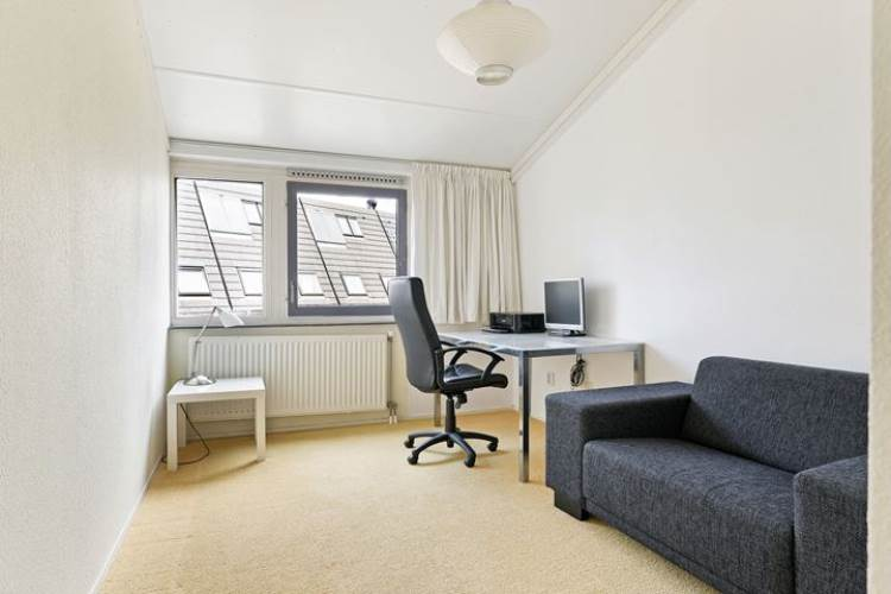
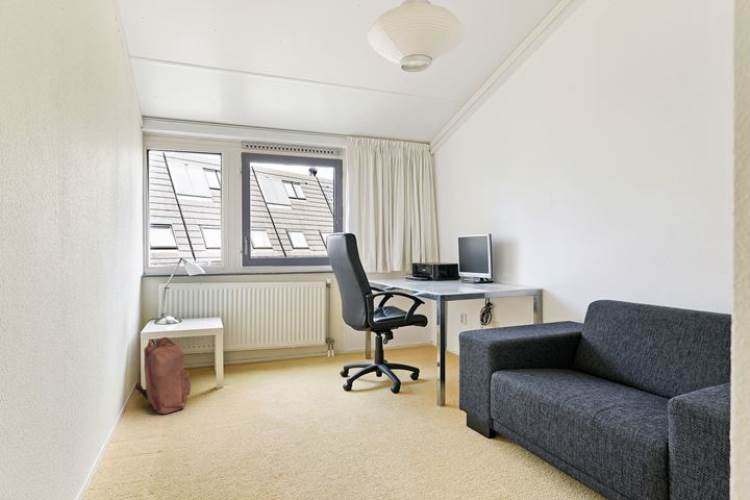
+ backpack (162, 373)
